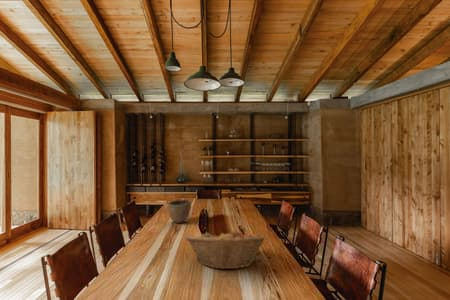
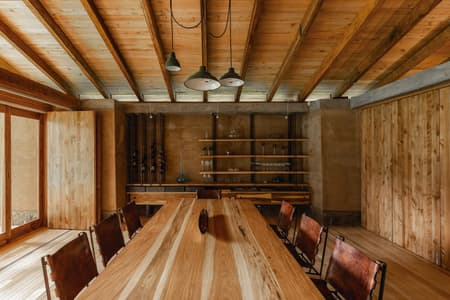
- fruit basket (225, 244)
- bowl (179, 212)
